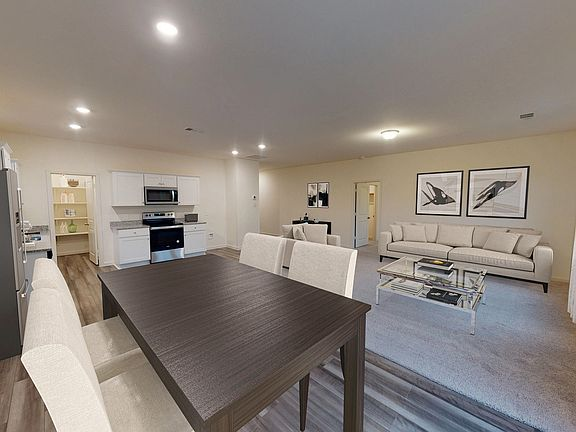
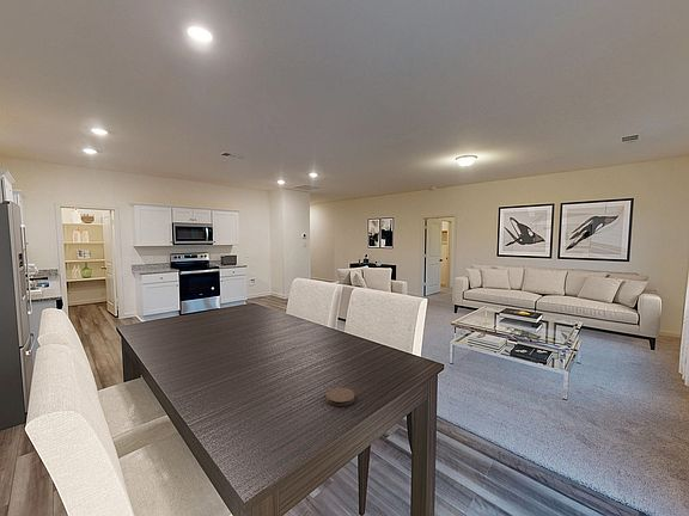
+ coaster (340, 395)
